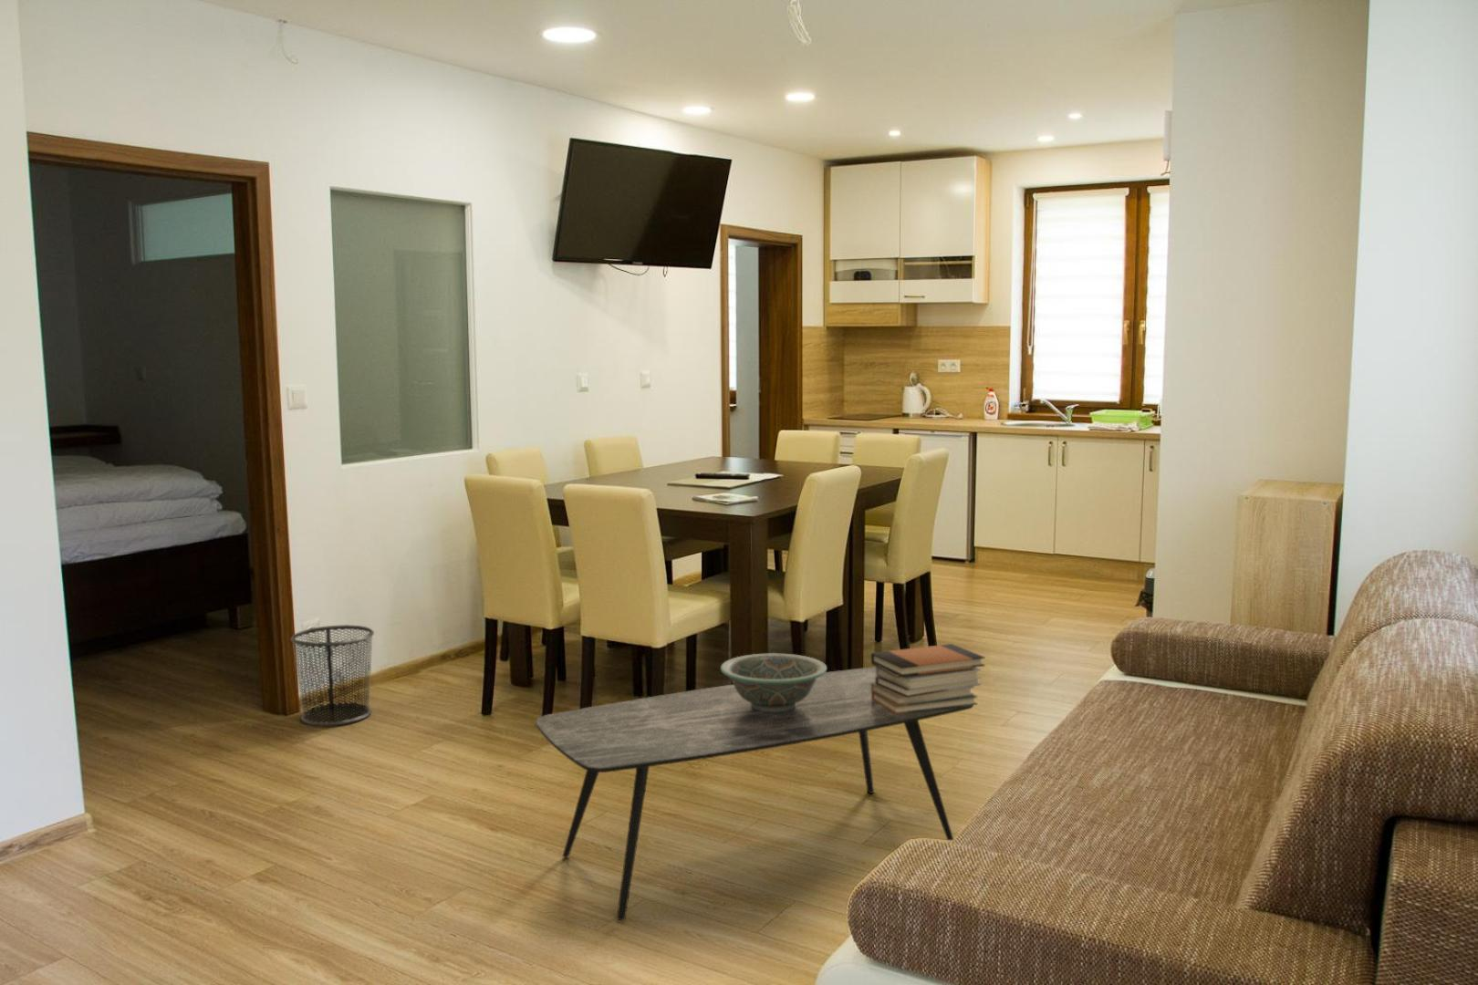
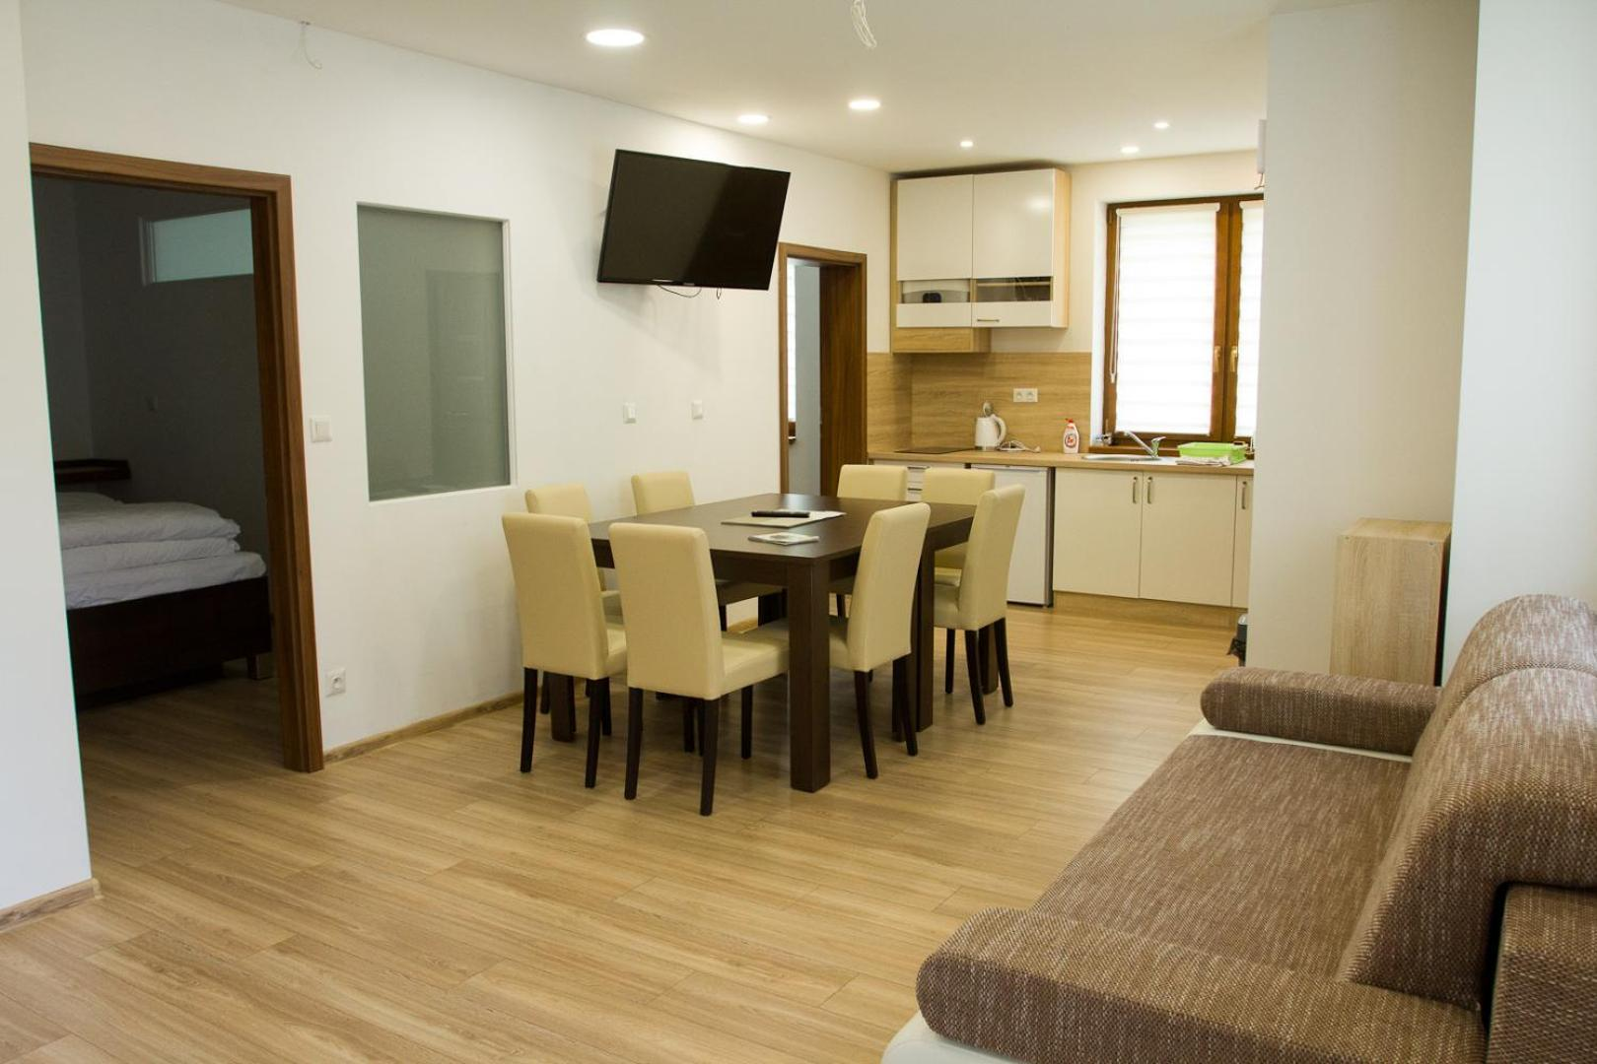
- decorative bowl (773, 685)
- waste bin (334, 675)
- coffee table (758, 750)
- book stack (926, 677)
